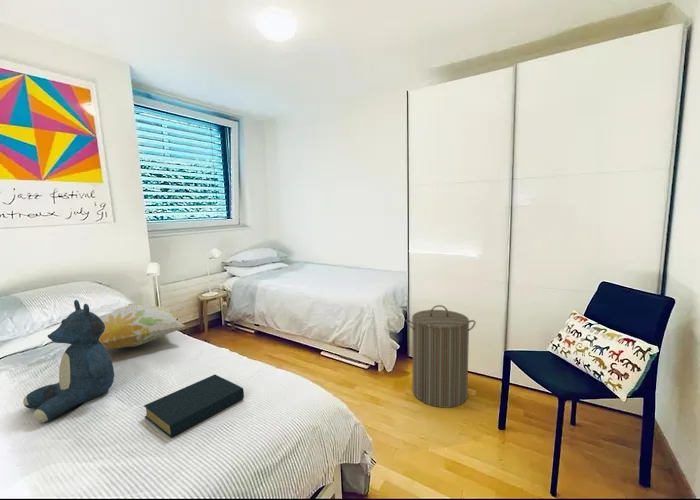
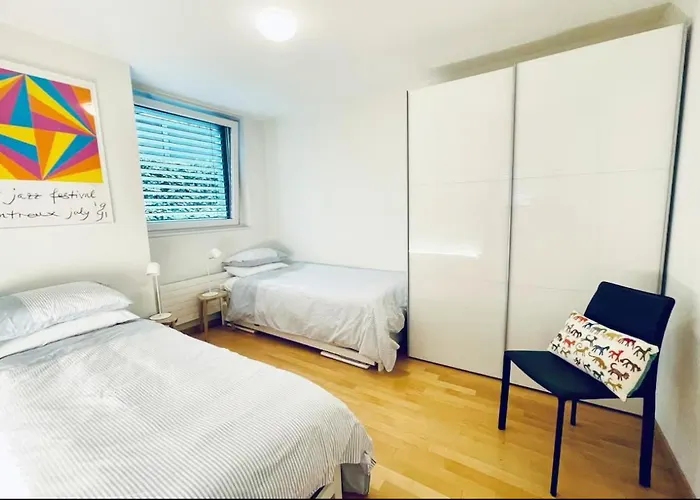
- decorative pillow (132, 325)
- teddy bear (67, 354)
- laundry hamper (439, 349)
- hardback book (196, 402)
